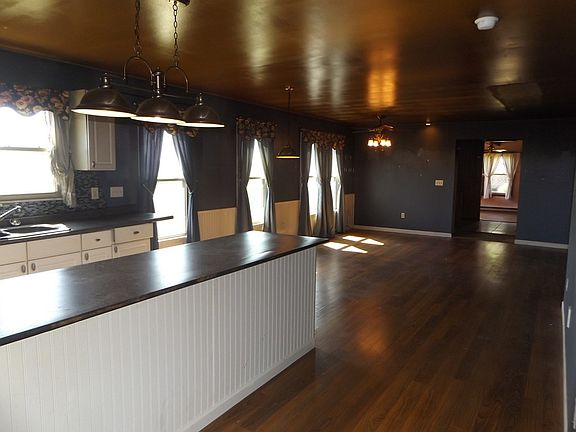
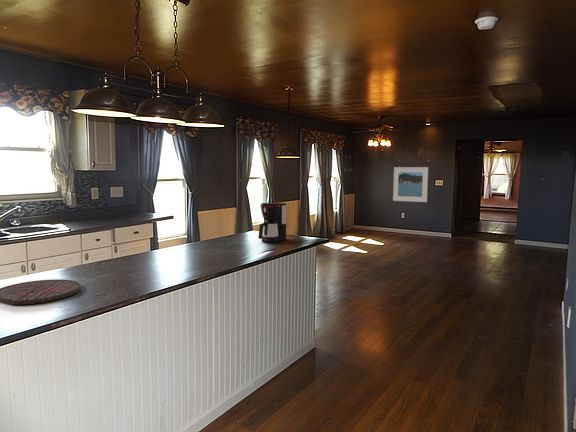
+ coffee maker (271, 222)
+ cutting board (37, 290)
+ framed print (410, 184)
